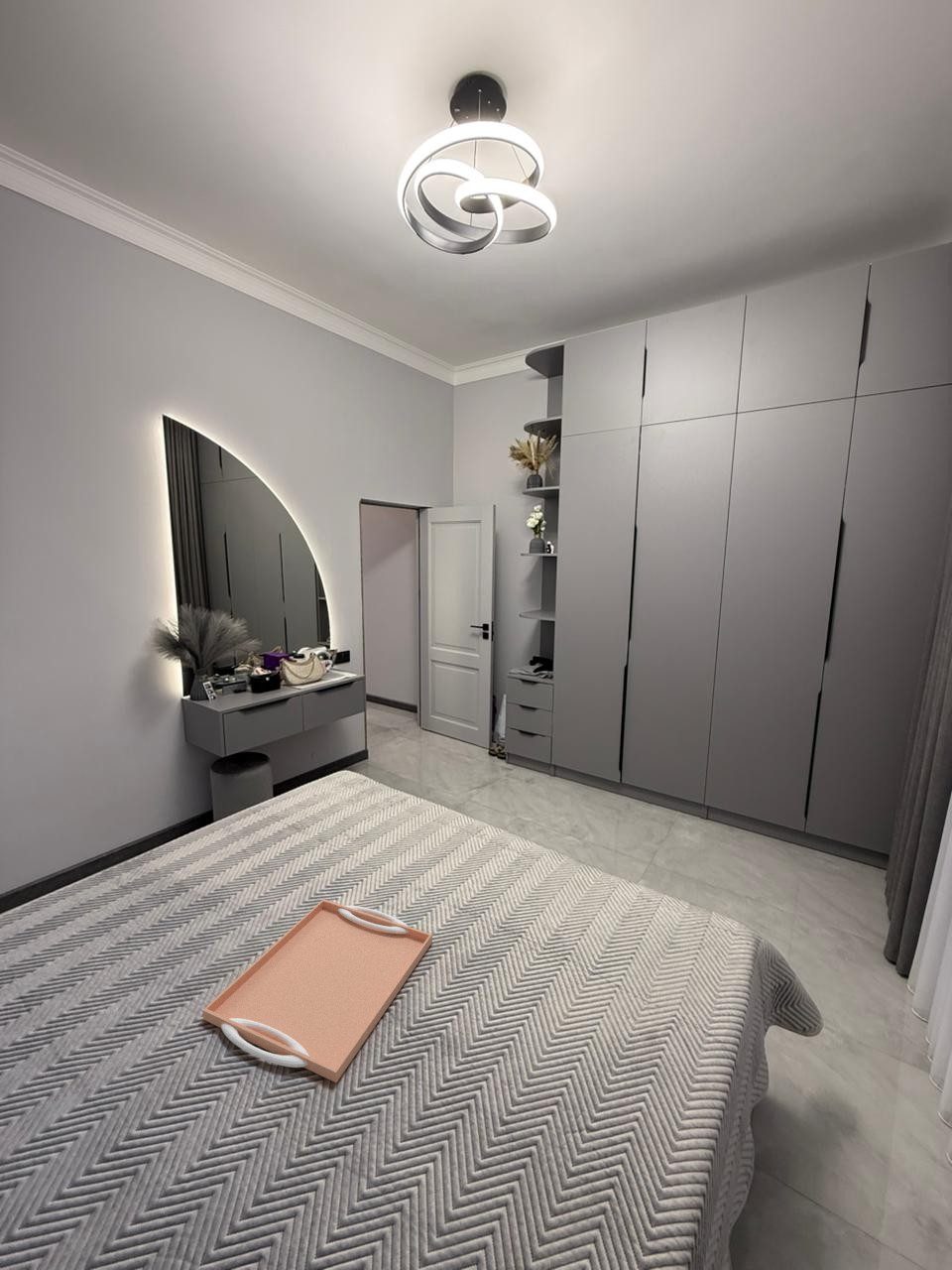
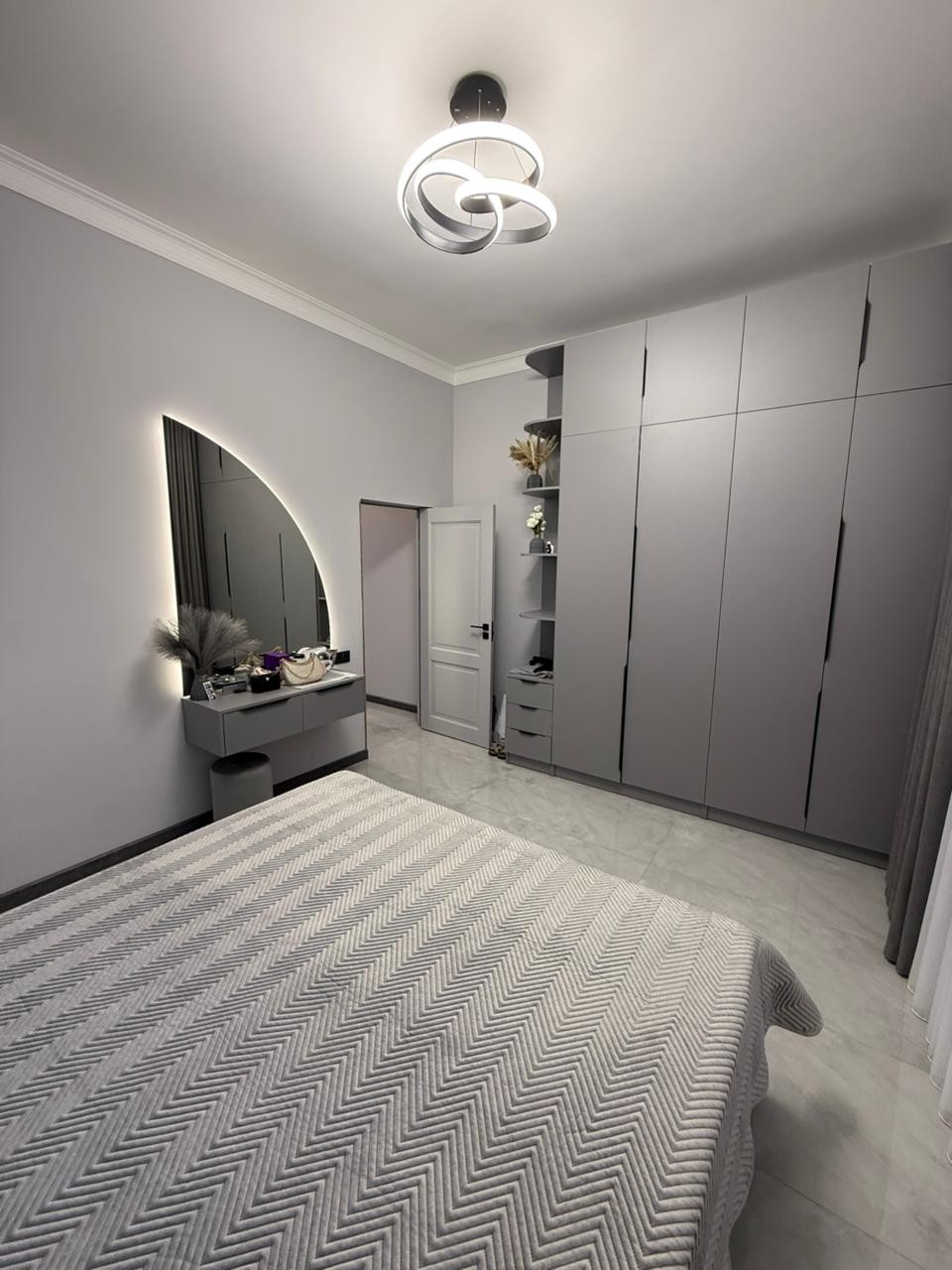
- serving tray (328, 972)
